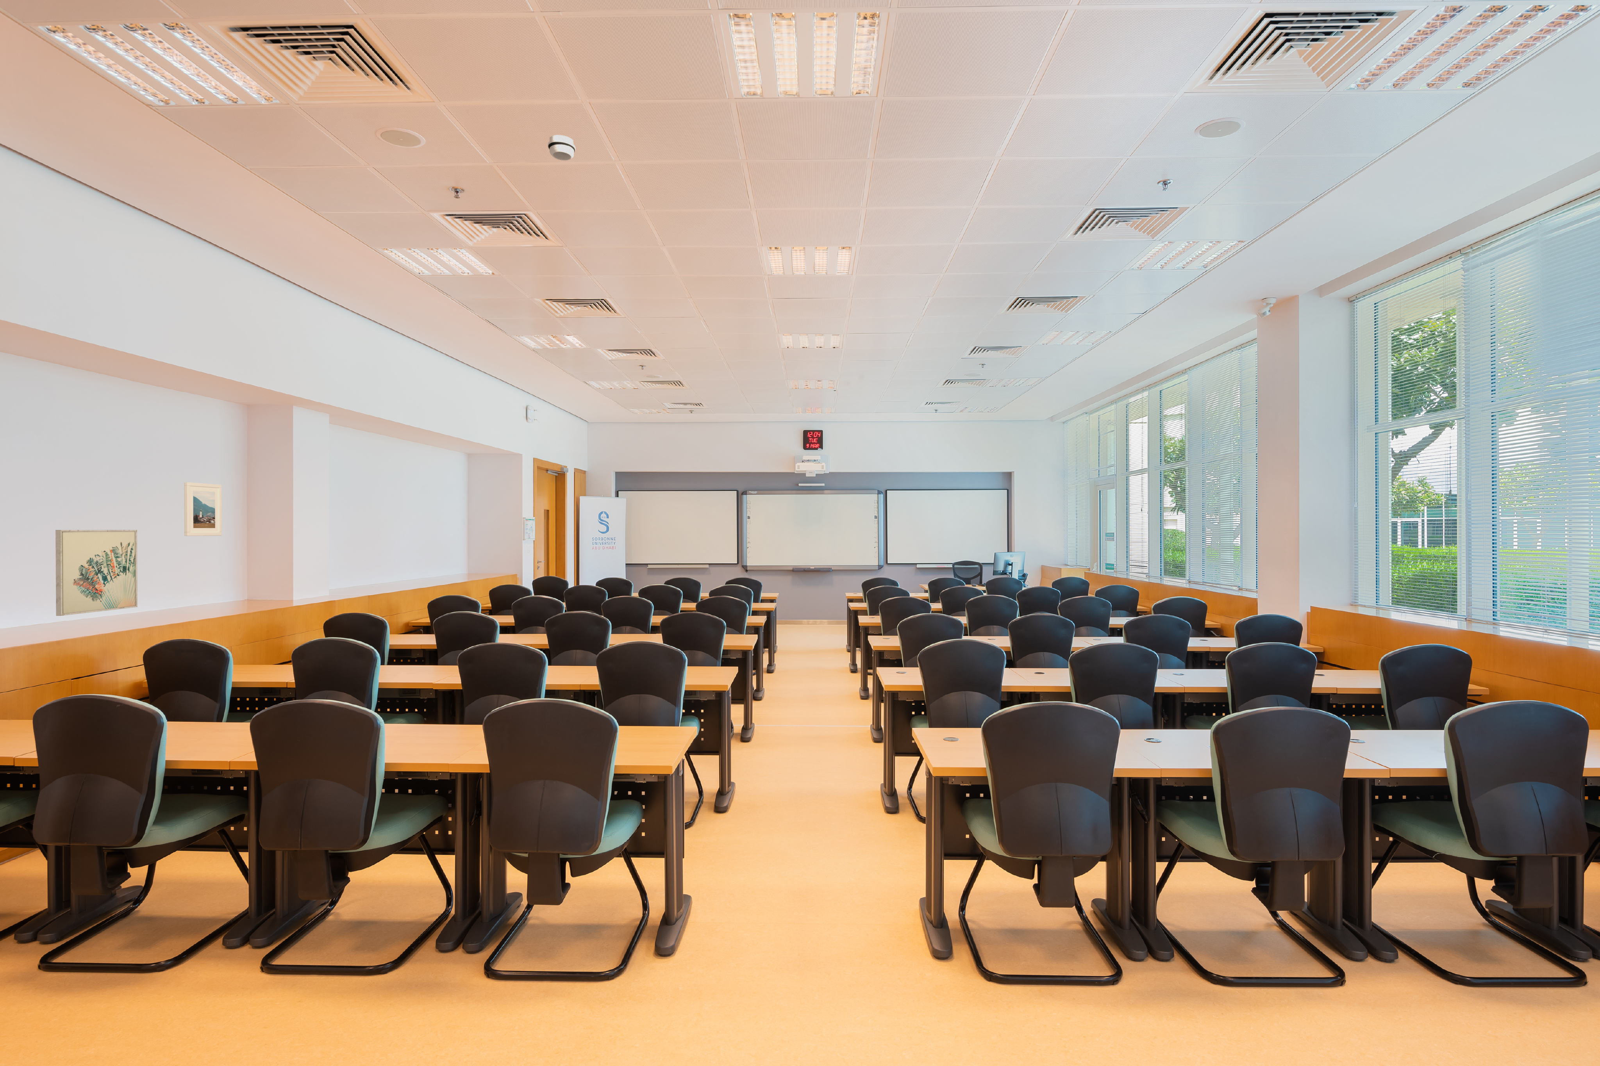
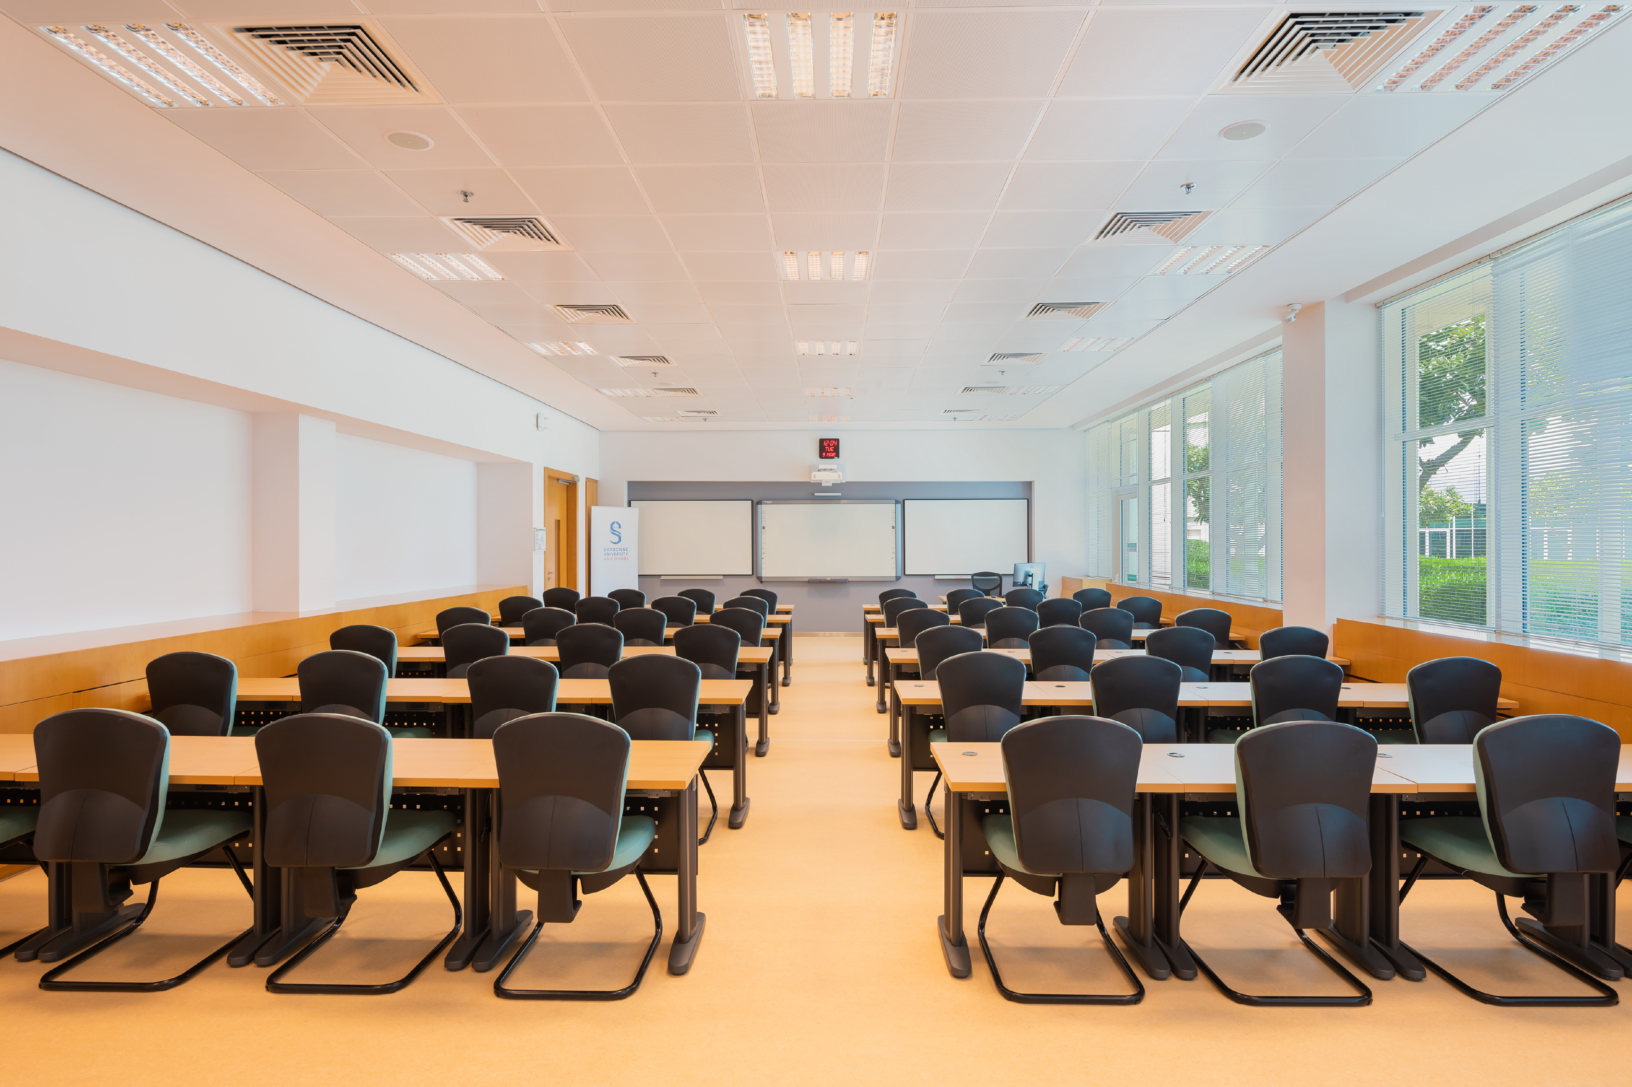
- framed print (203, 509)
- smoke detector (561, 148)
- wall art (99, 571)
